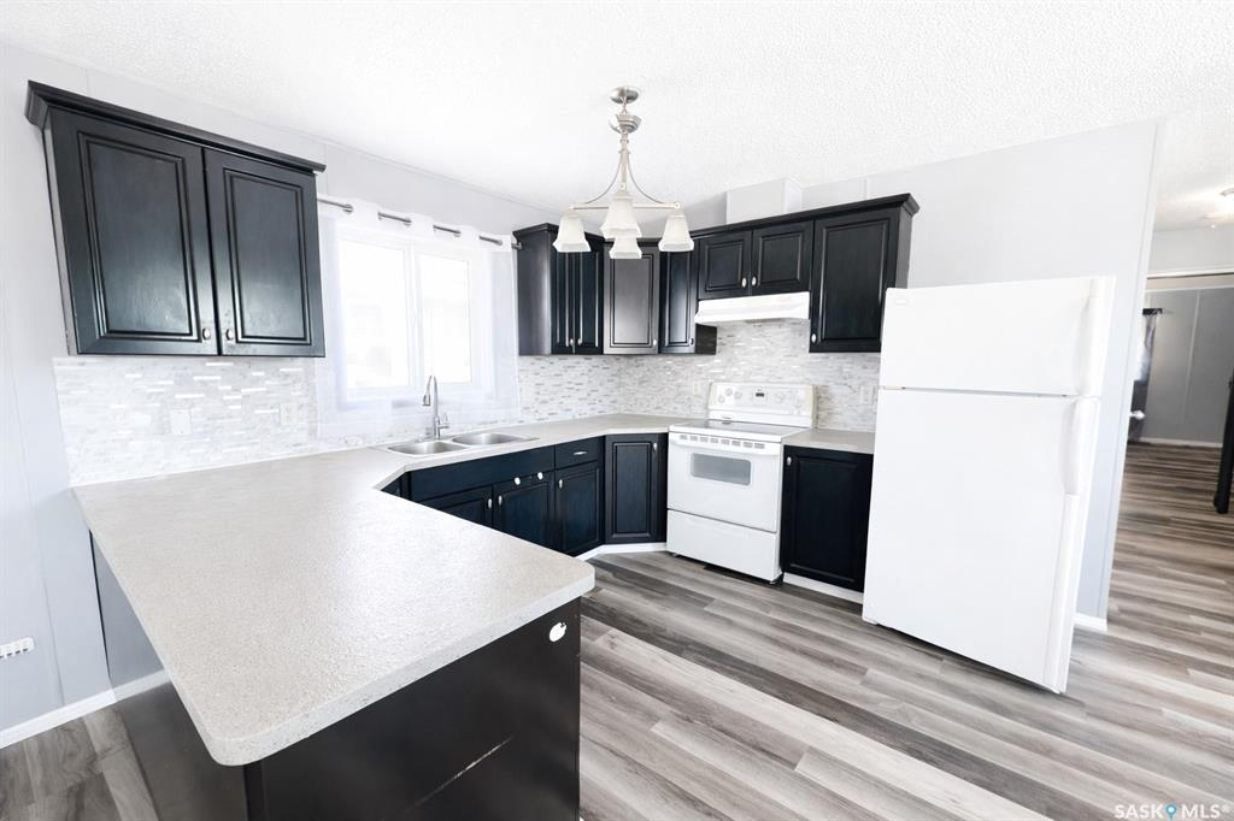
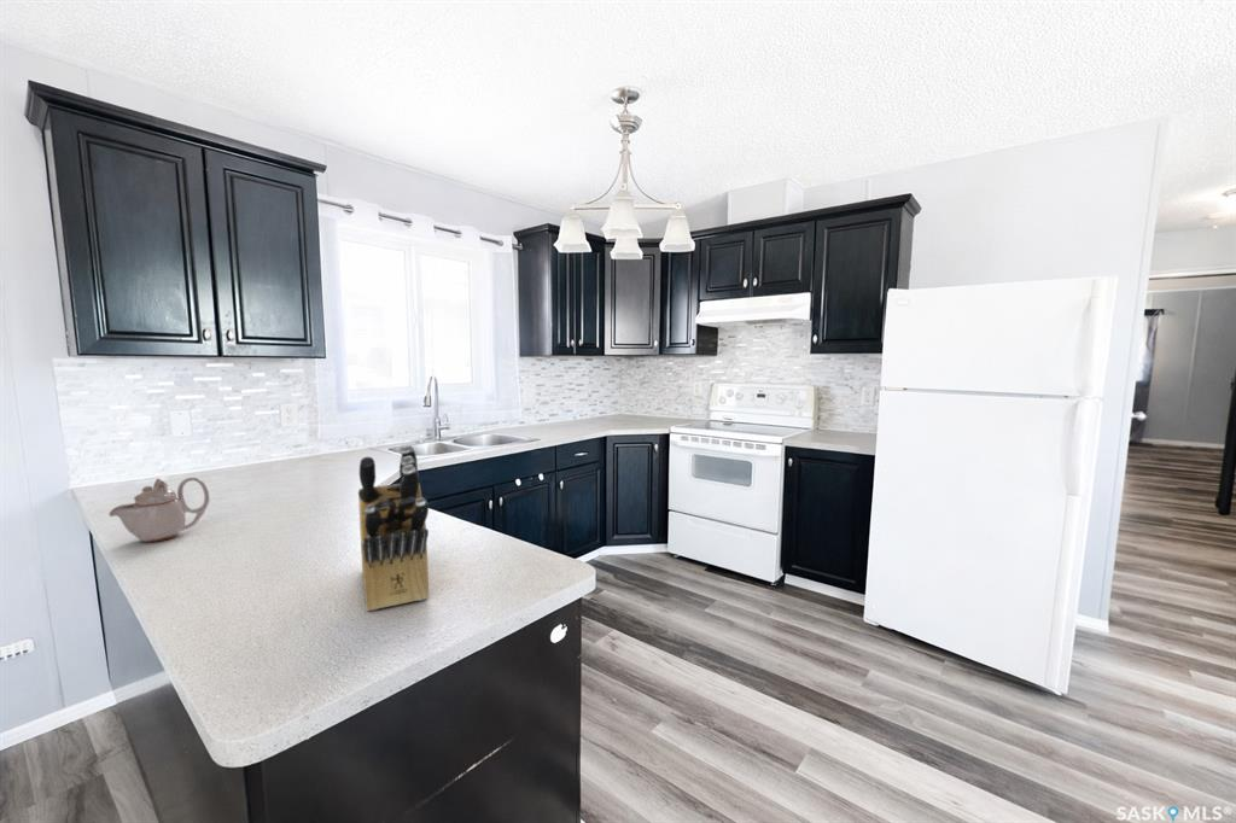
+ teapot (162, 508)
+ knife block (391, 514)
